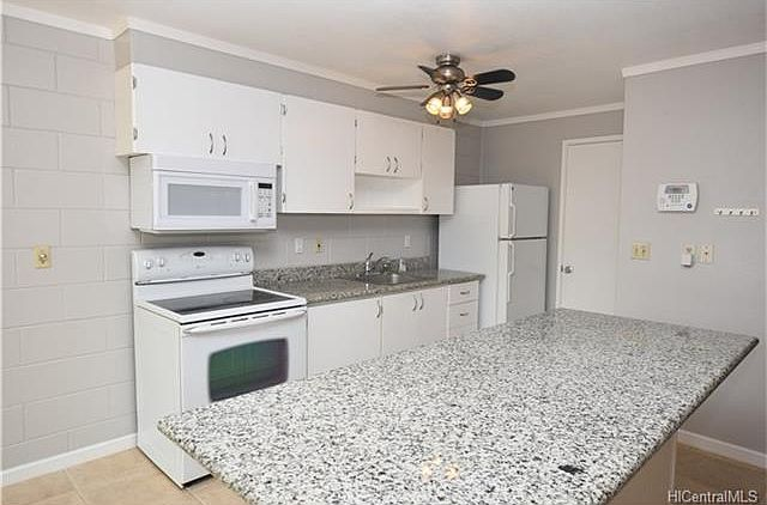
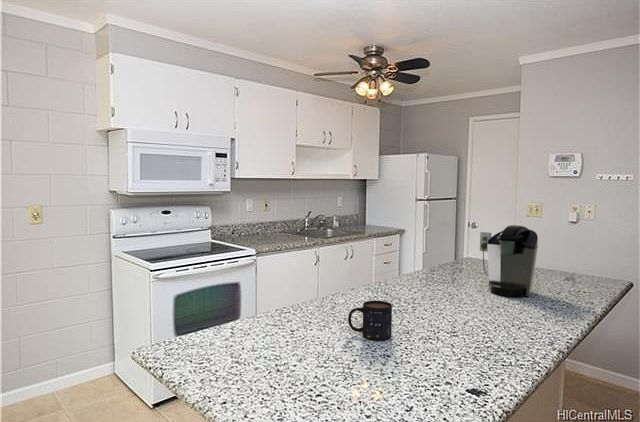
+ mug (369, 319)
+ coffee maker (500, 256)
